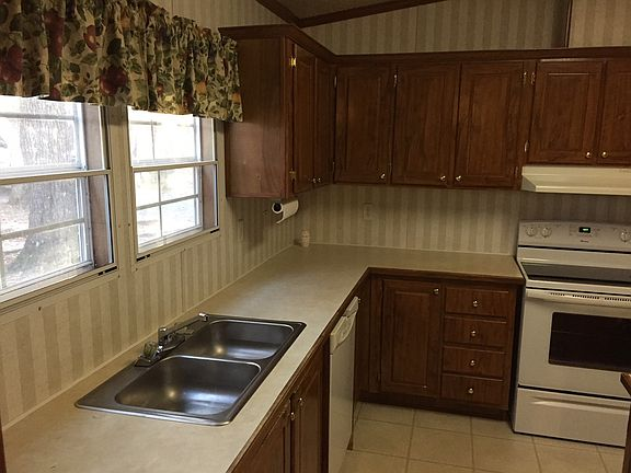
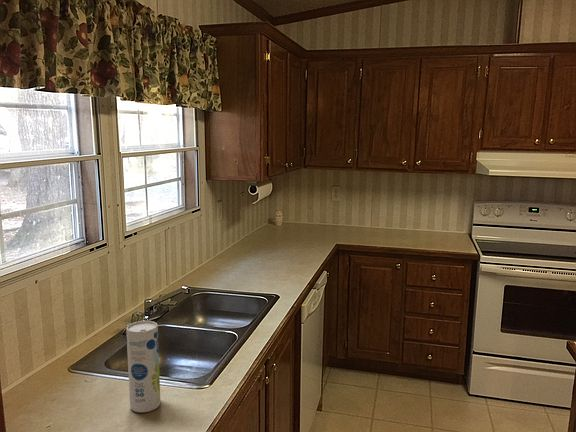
+ canister (143, 365)
